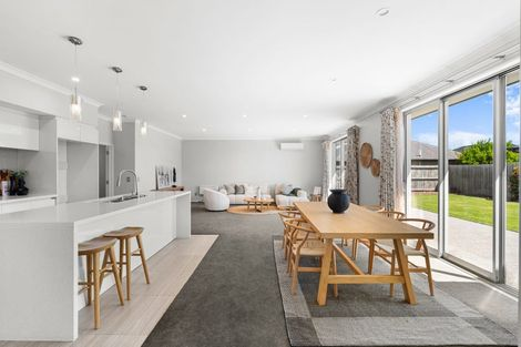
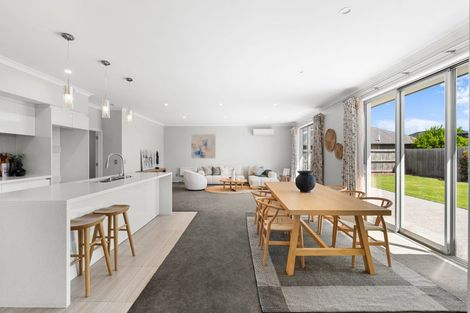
+ wall art (203, 146)
